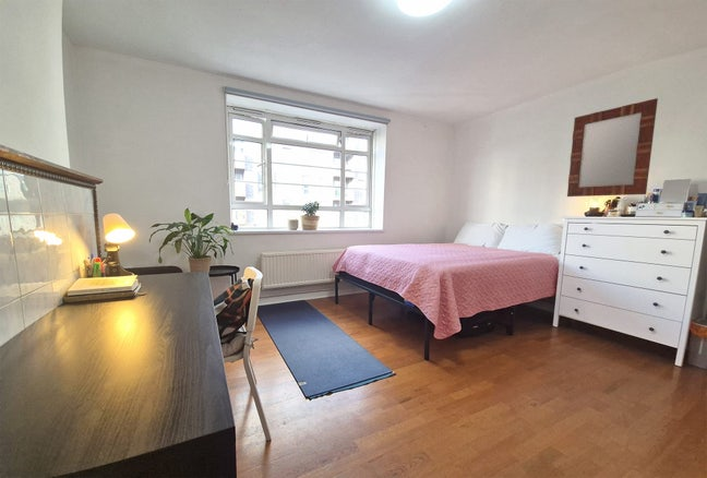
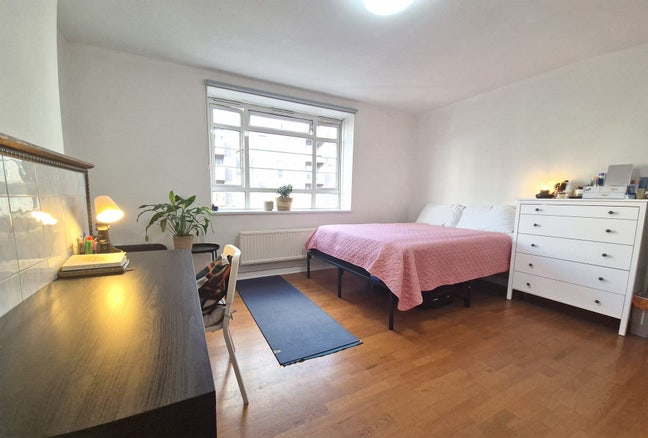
- home mirror (607, 153)
